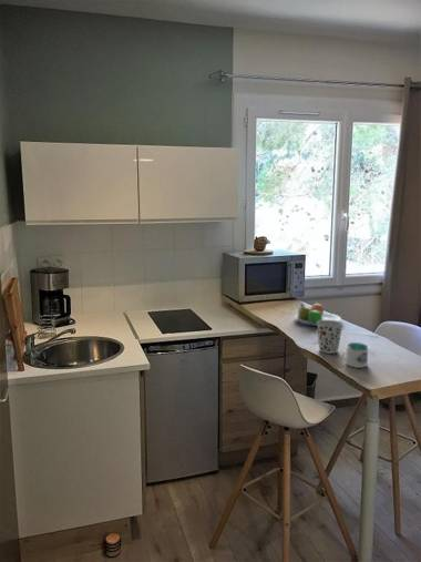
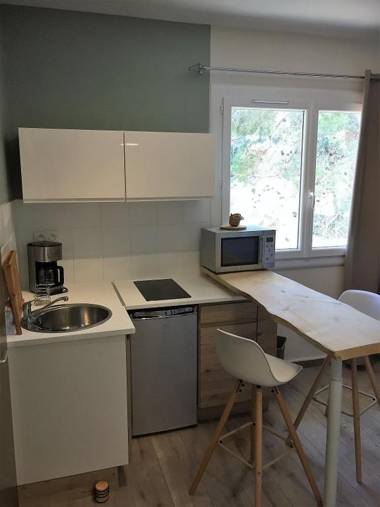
- fruit bowl (316, 313)
- cup (329, 336)
- mug (355, 355)
